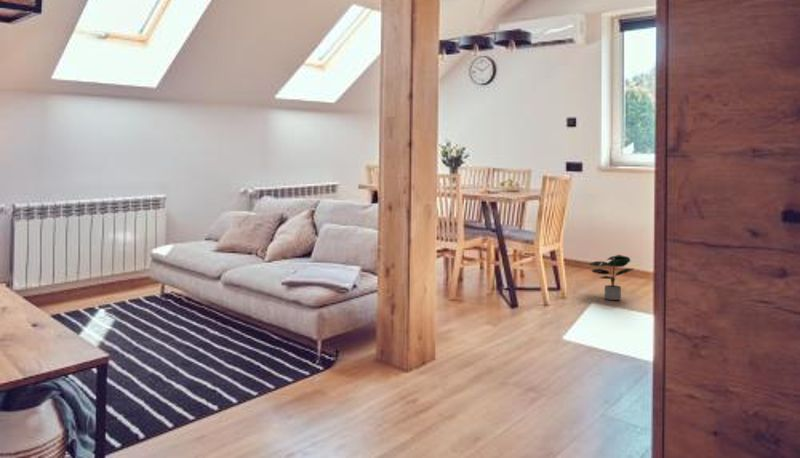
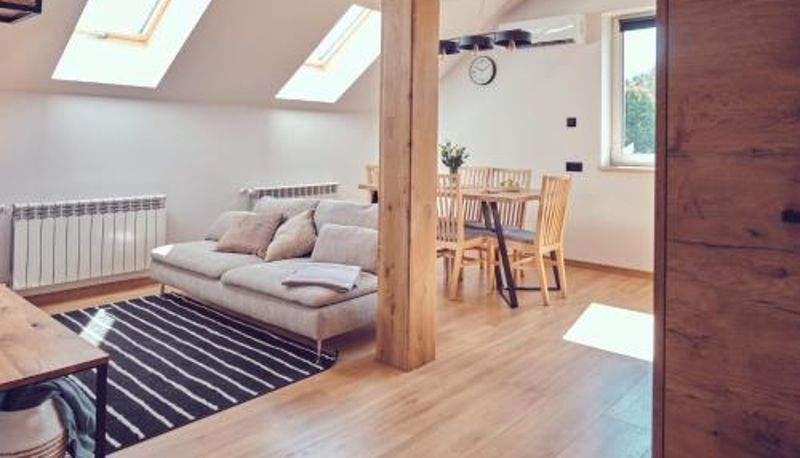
- potted plant (610, 276)
